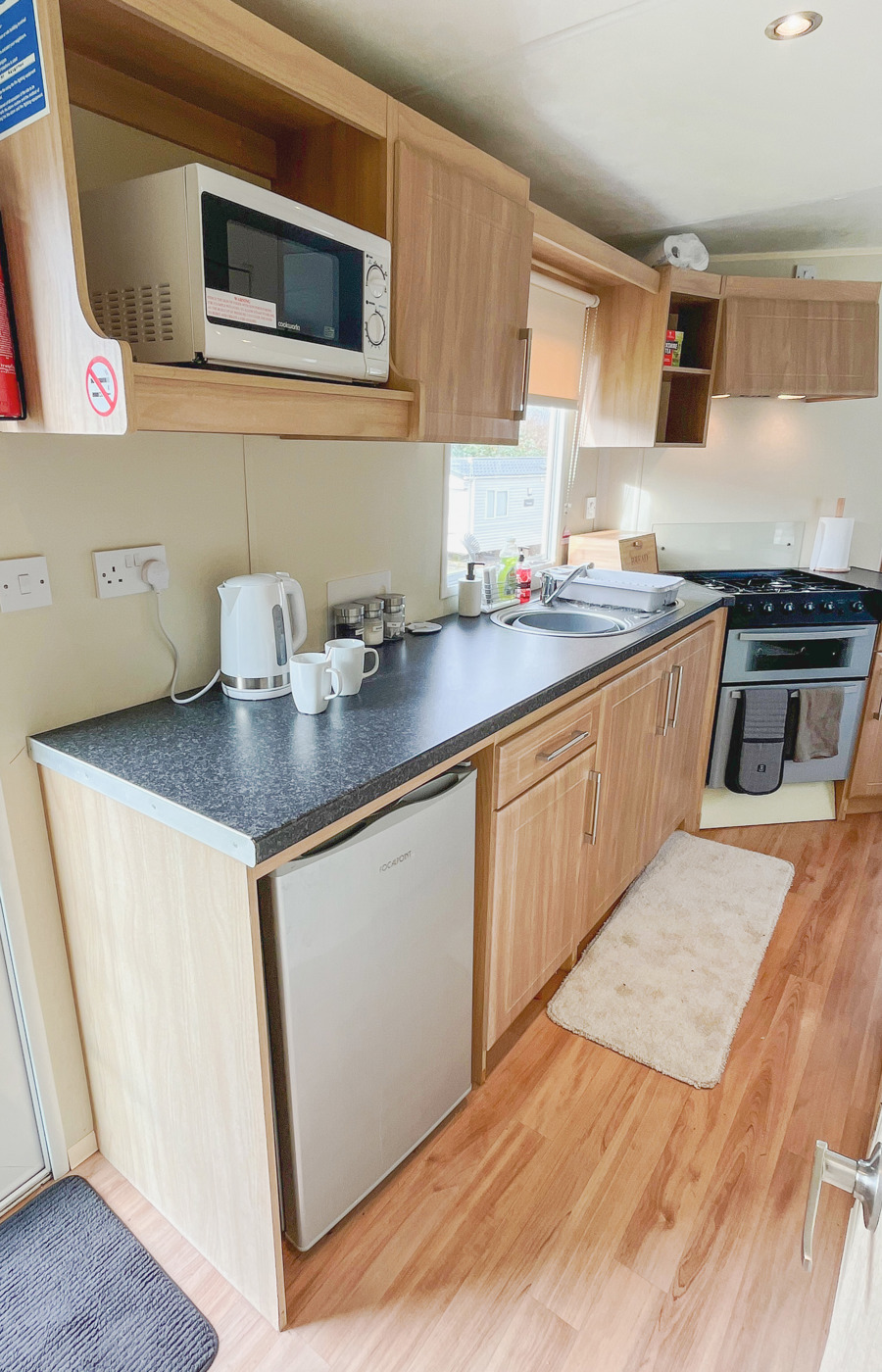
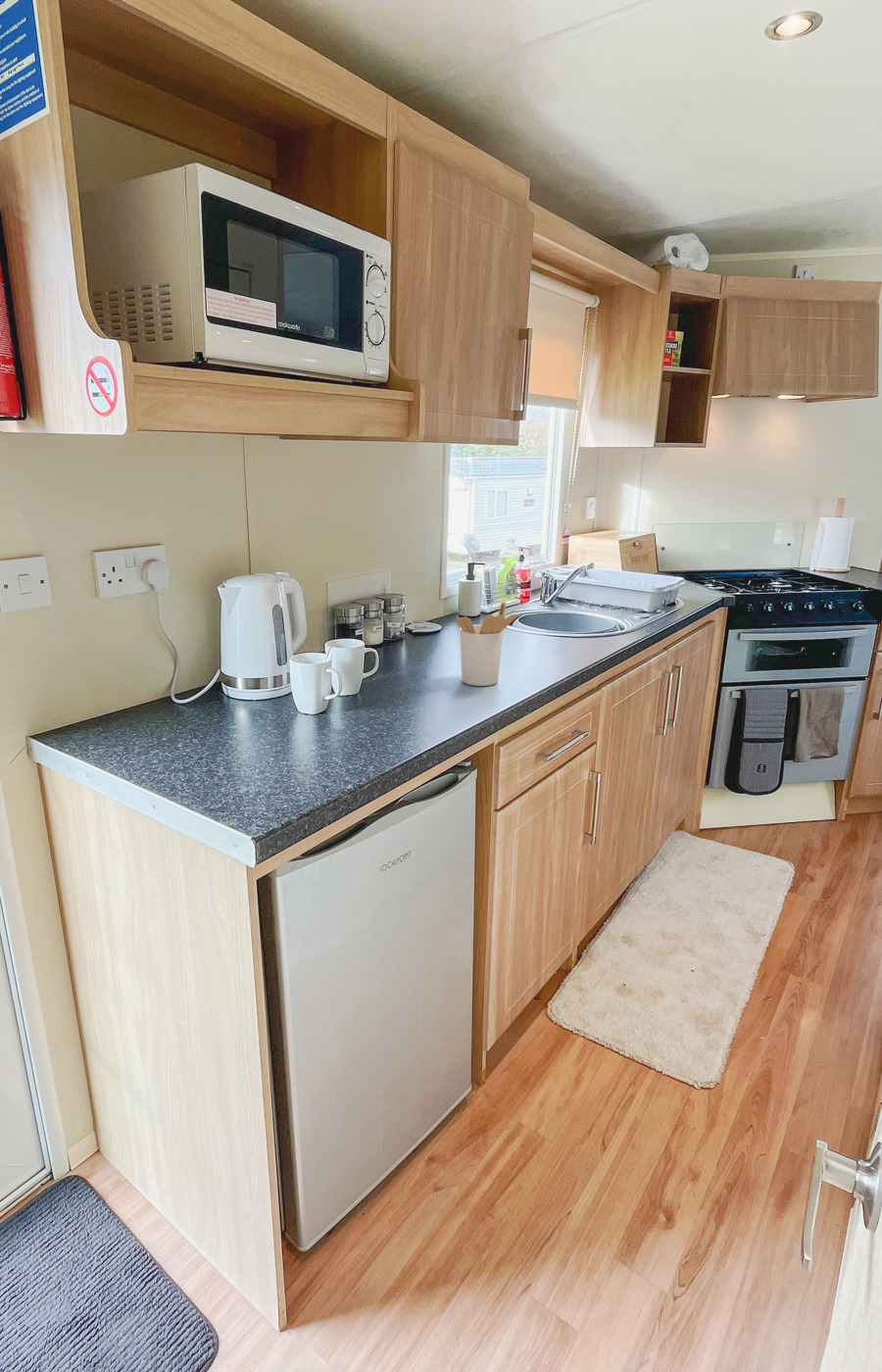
+ utensil holder (486, 645)
